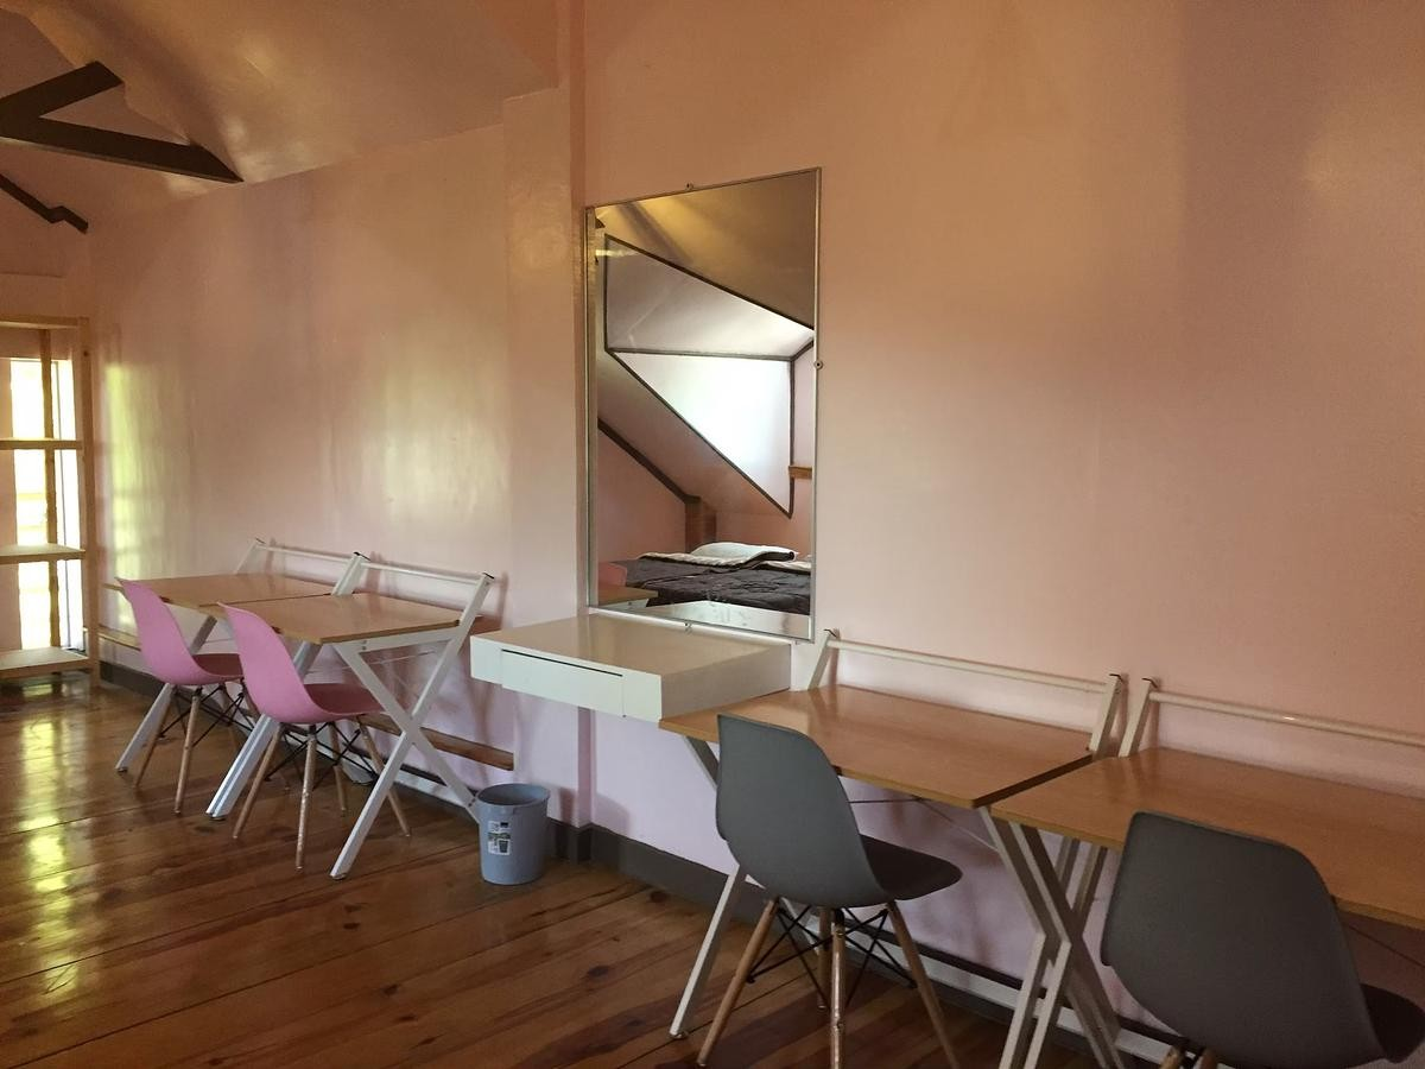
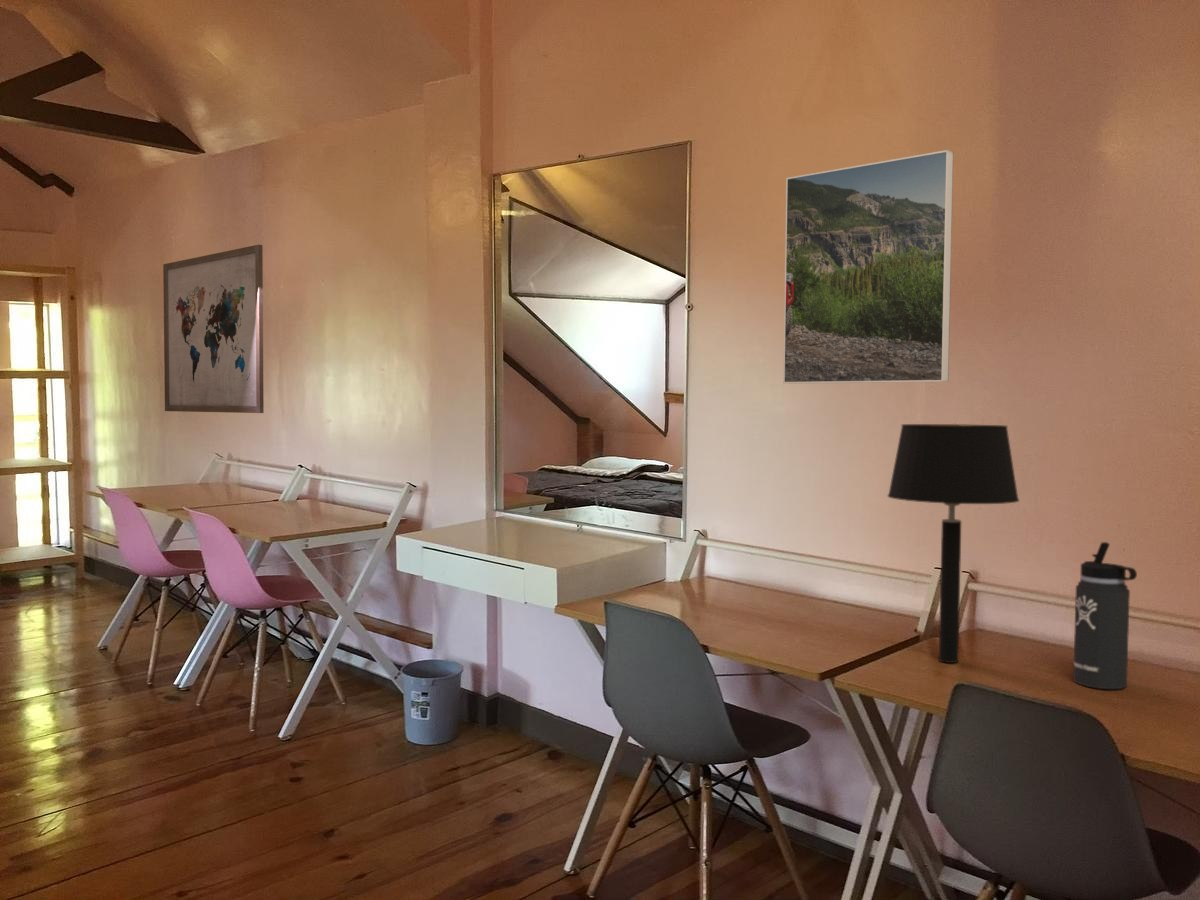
+ wall art (210, 333)
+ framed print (863, 274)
+ thermos bottle (1106, 613)
+ table lamp (951, 543)
